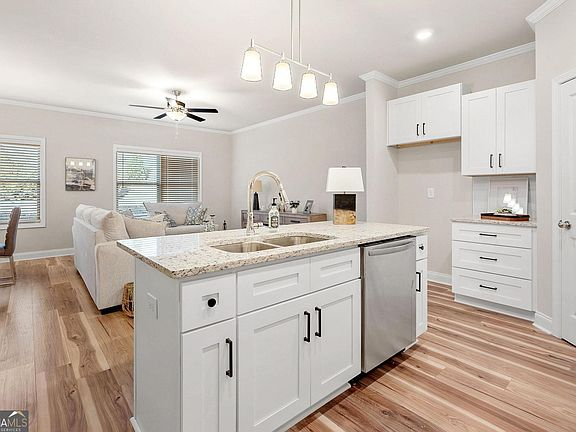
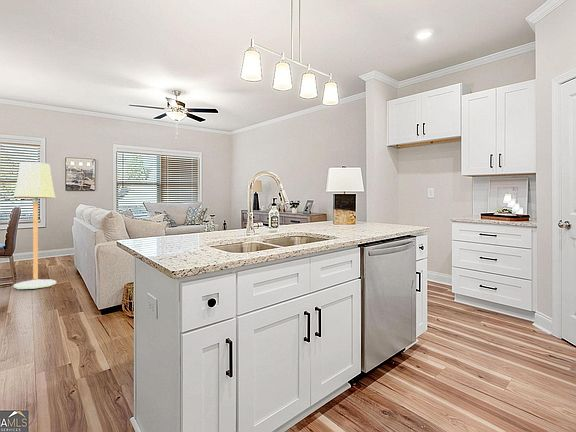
+ floor lamp (35, 224)
